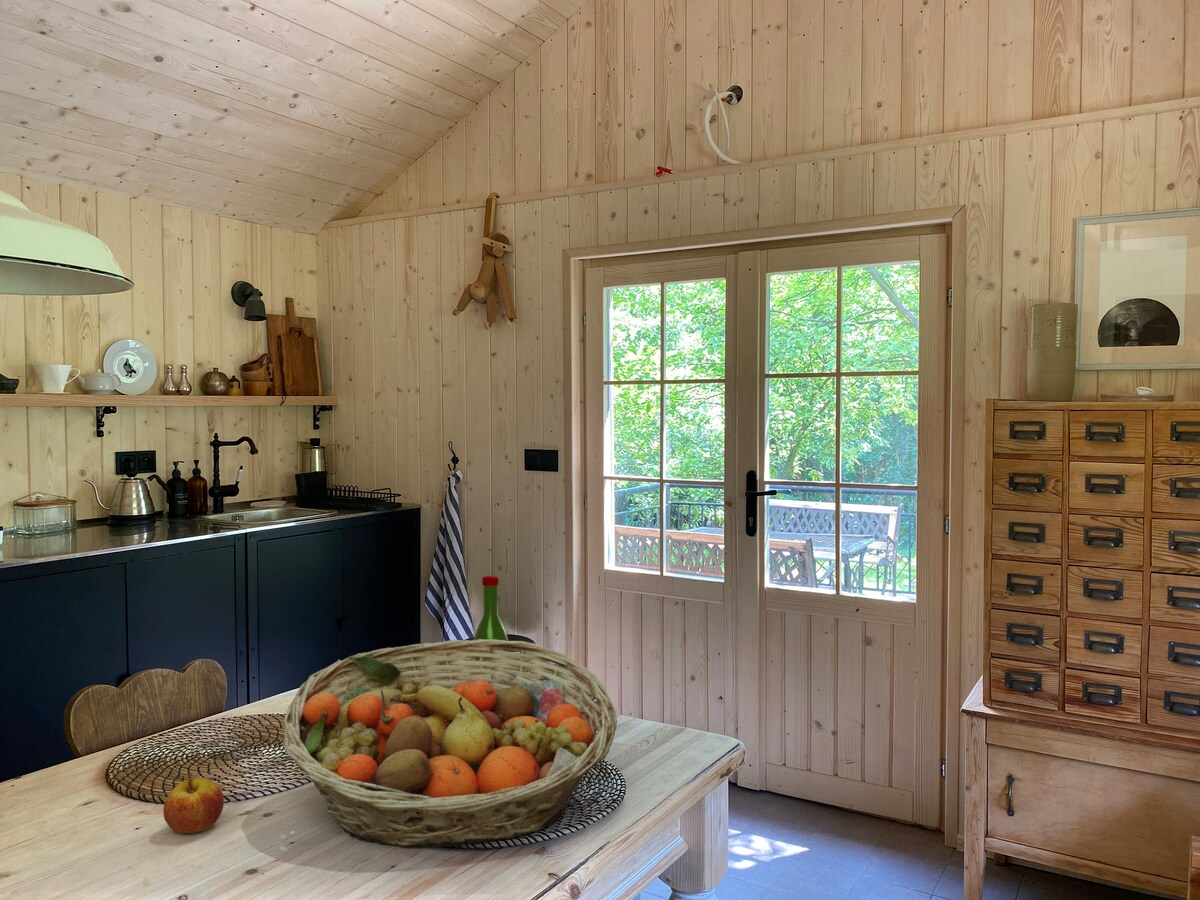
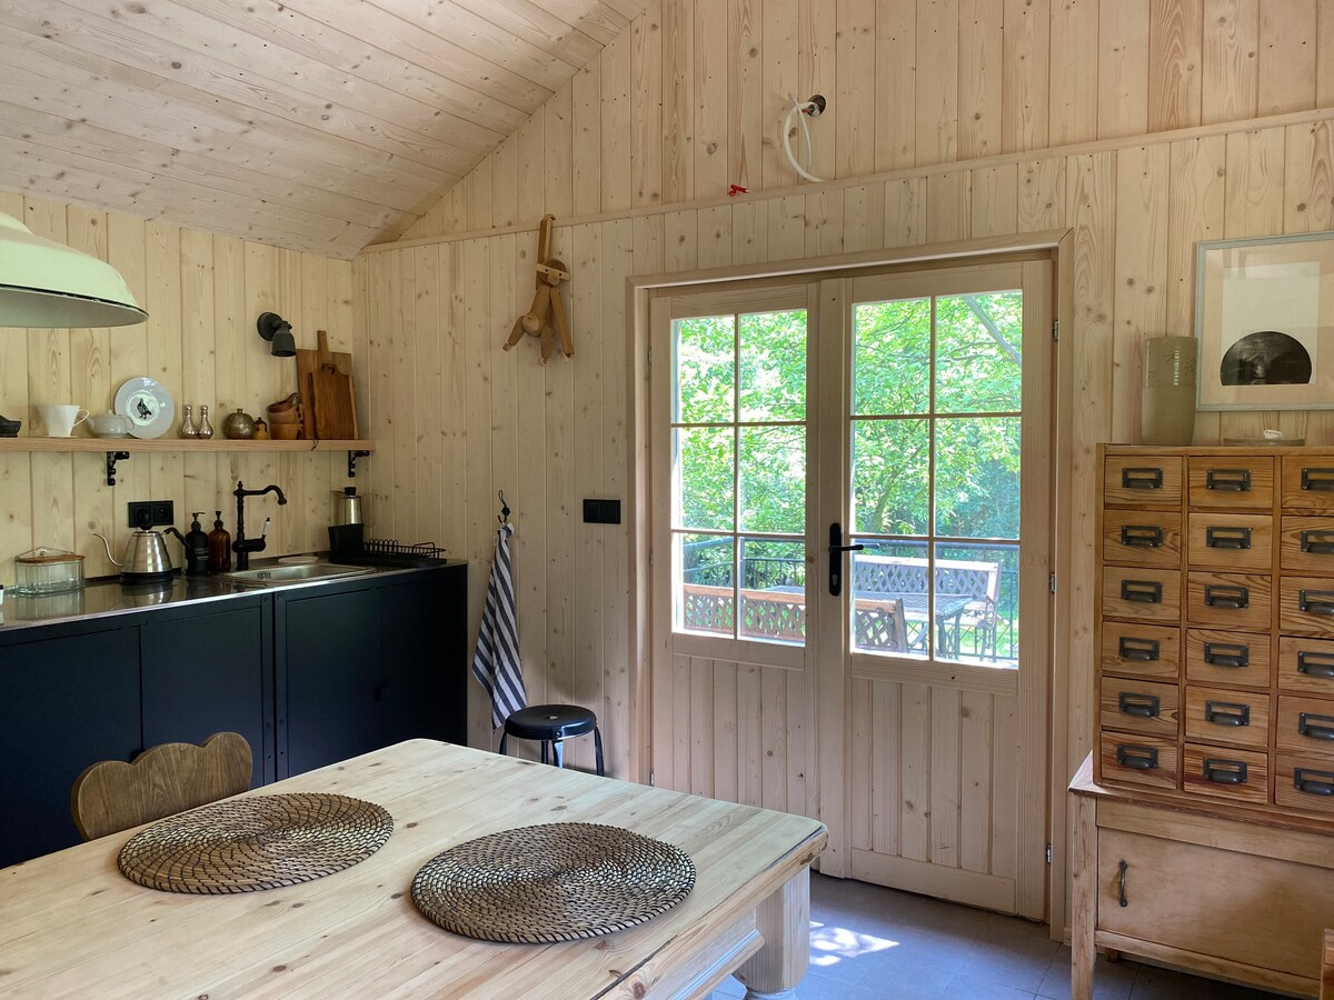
- apple (193, 800)
- fruit basket (453, 735)
- wine bottle (489, 639)
